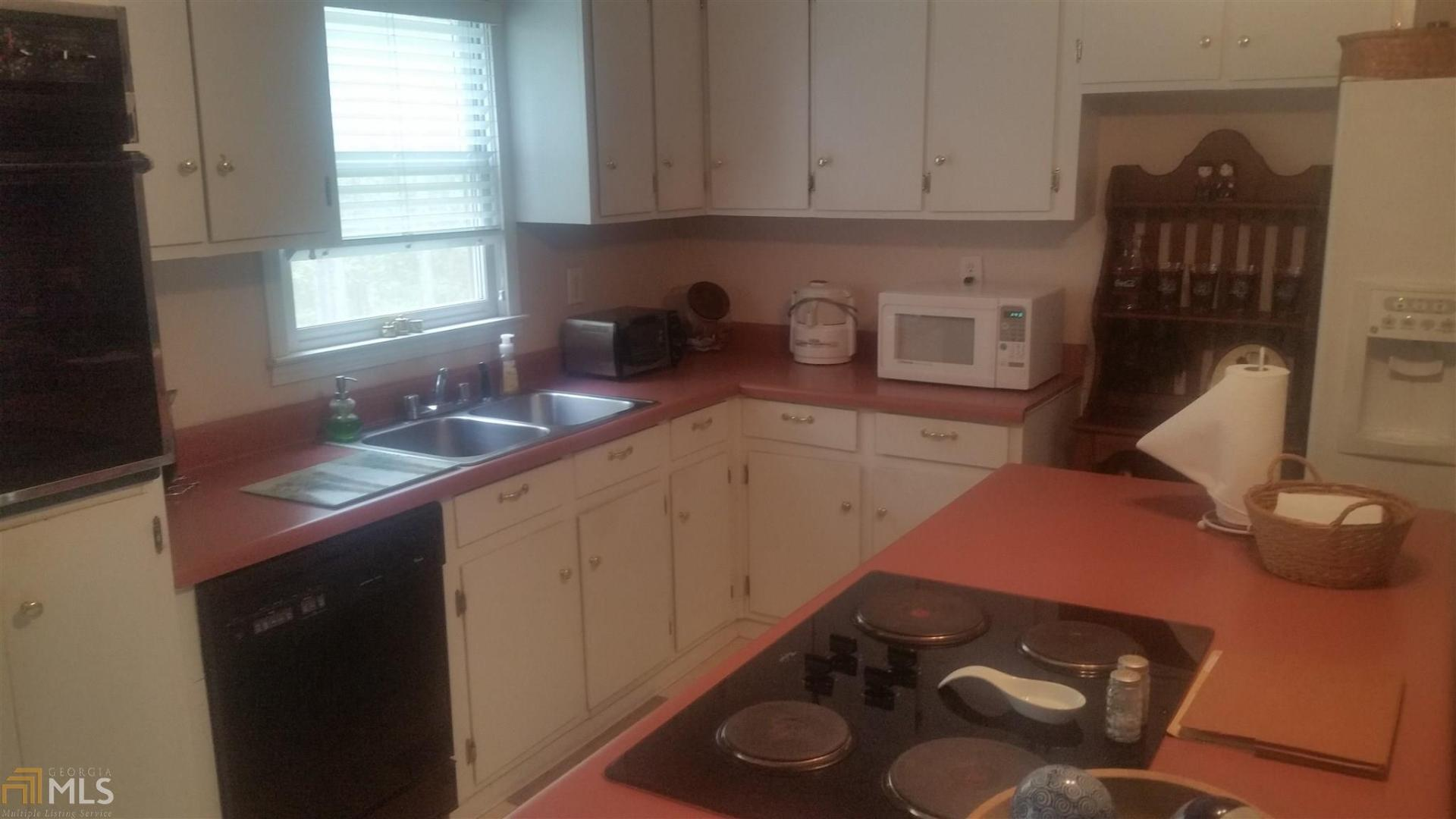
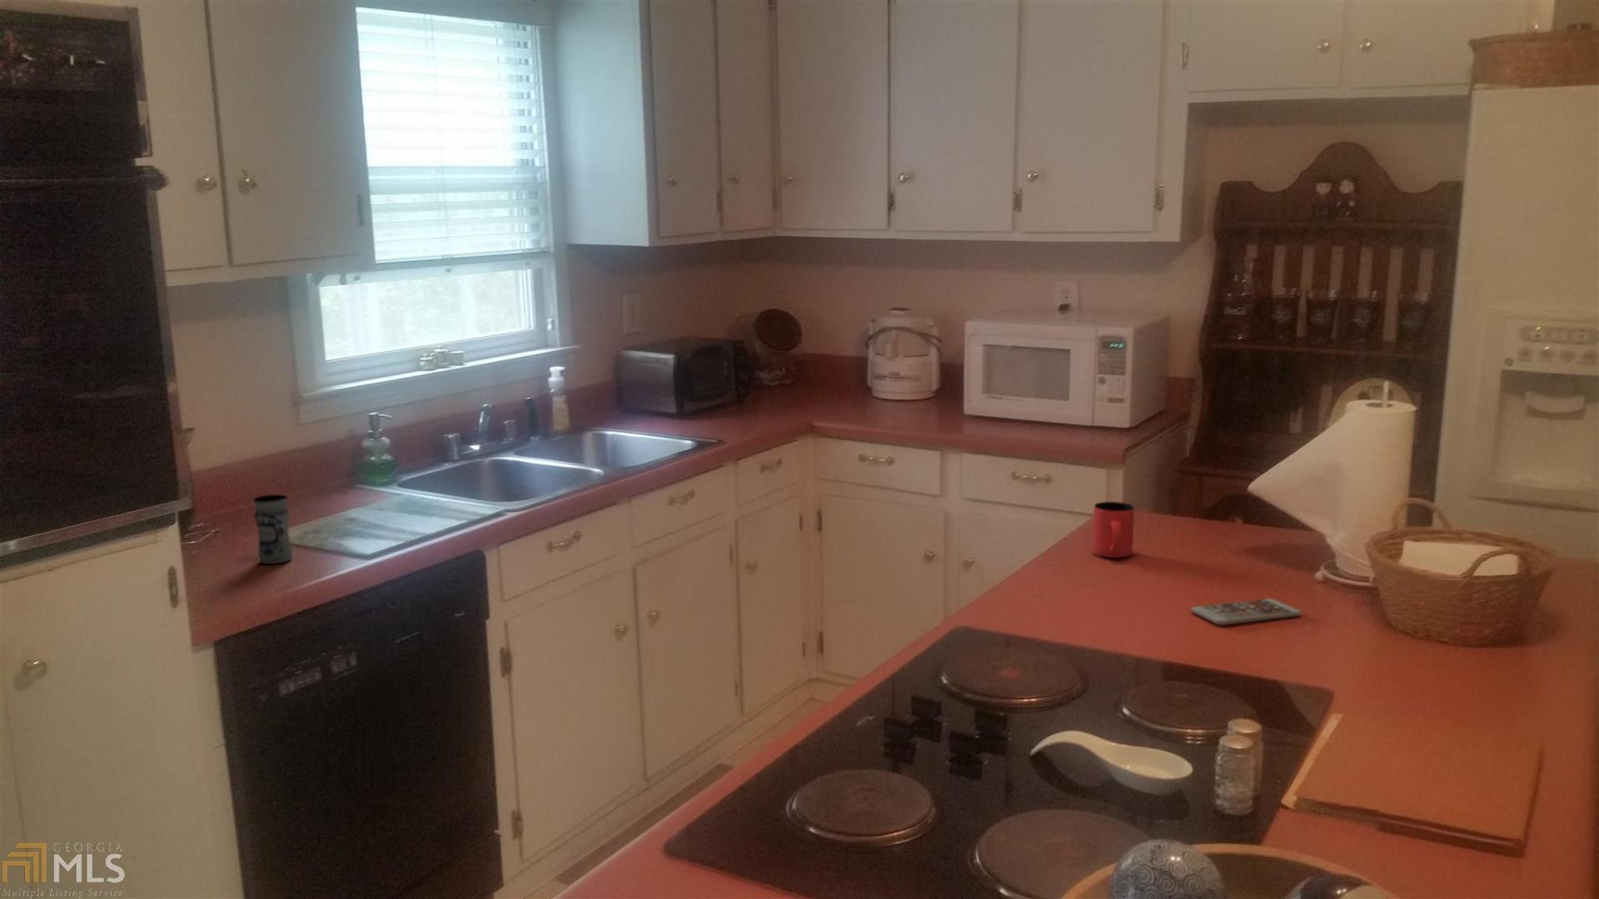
+ jar (273, 529)
+ smartphone (1245, 611)
+ cup (1114, 532)
